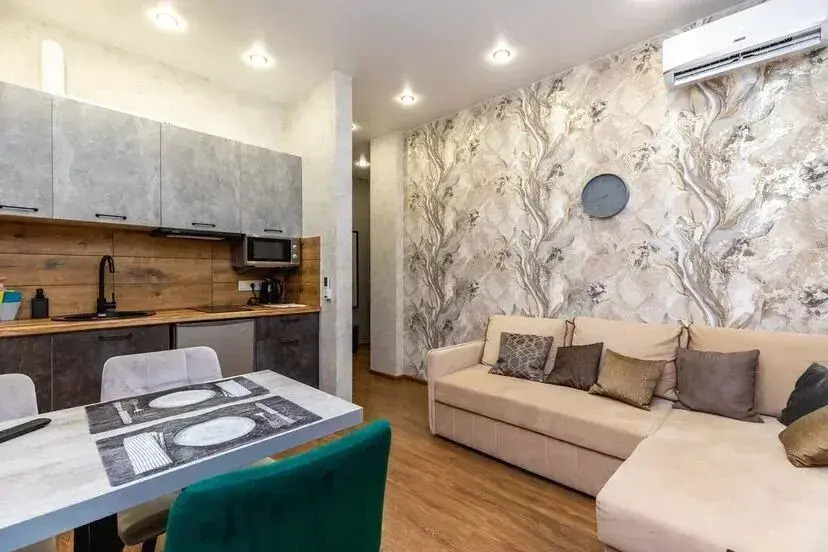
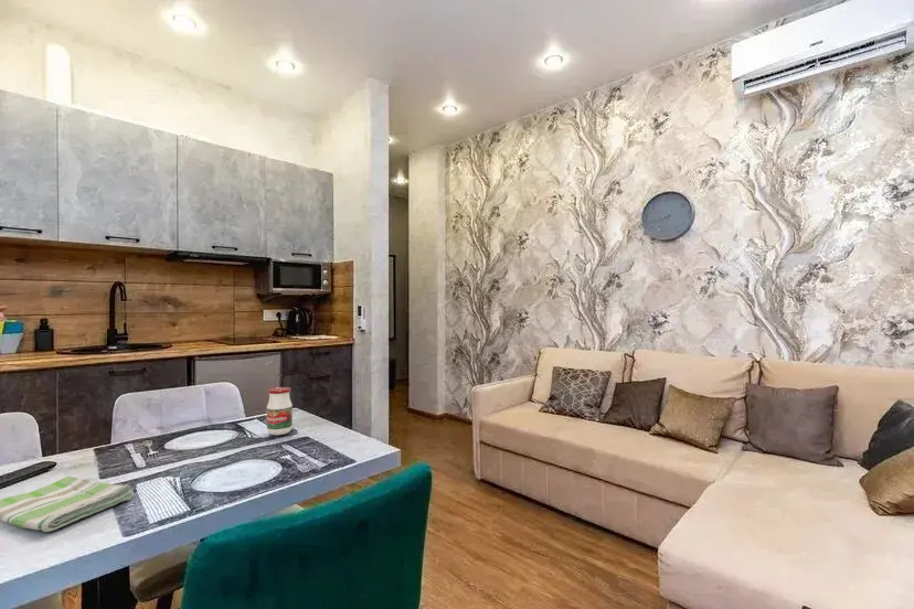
+ jar (279, 410)
+ dish towel (60, 499)
